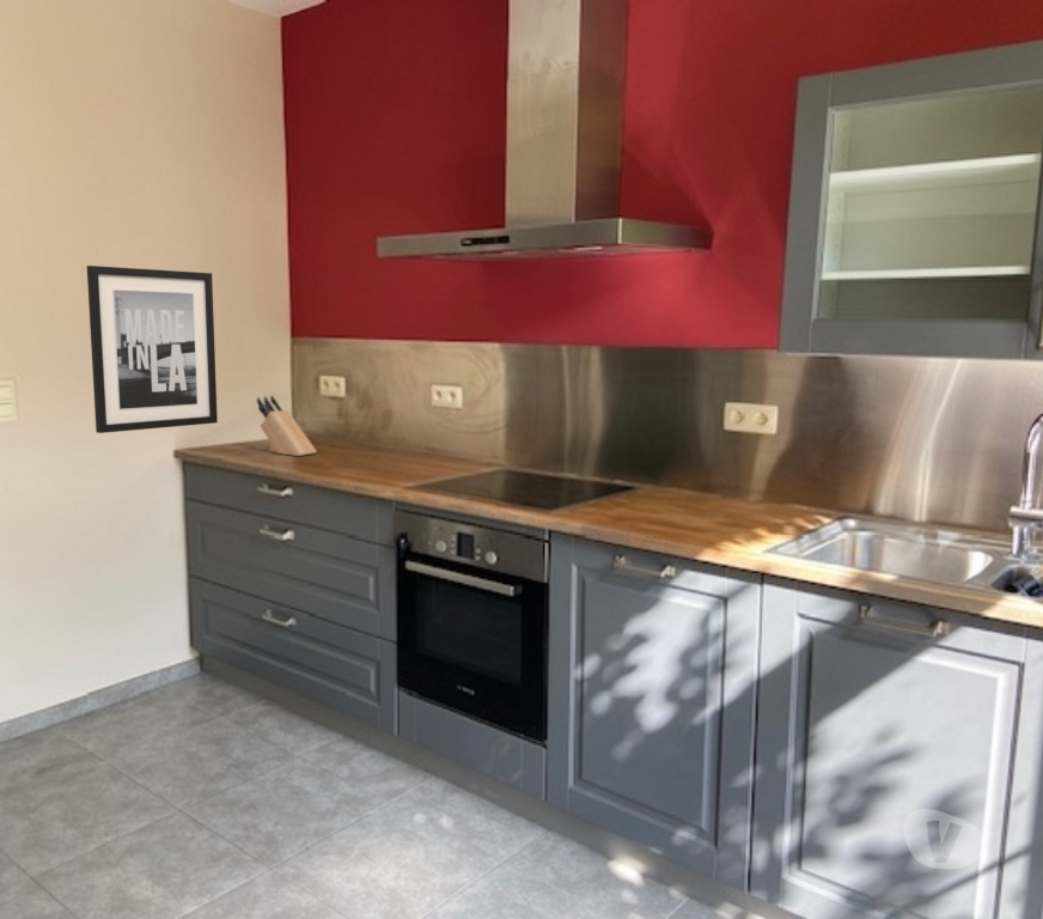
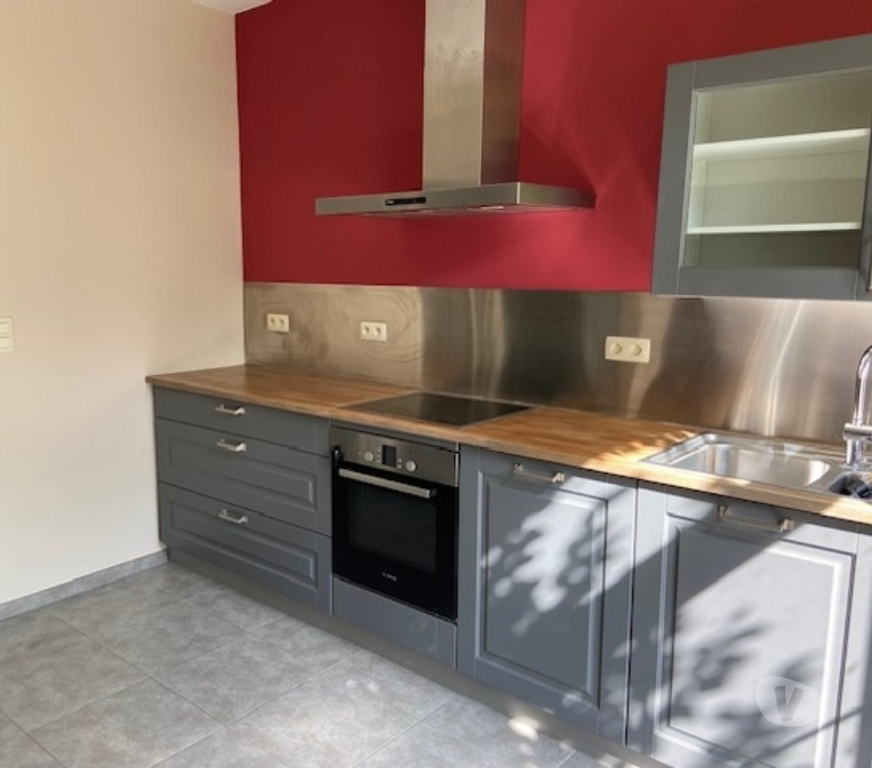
- wall art (155, 349)
- knife block (283, 425)
